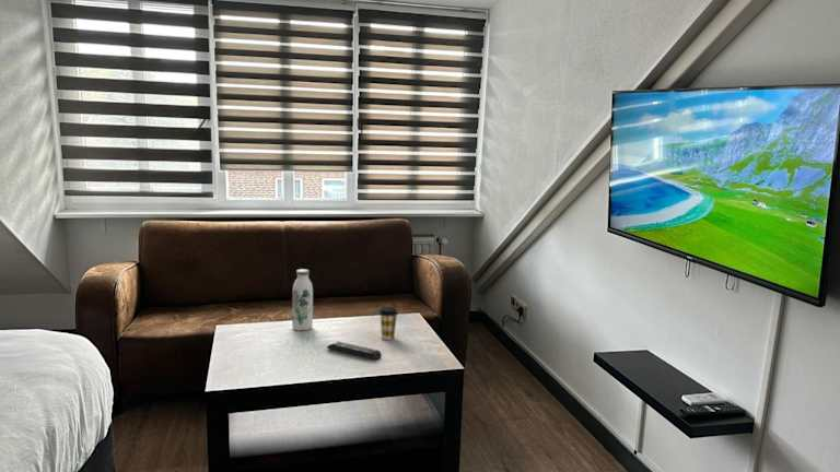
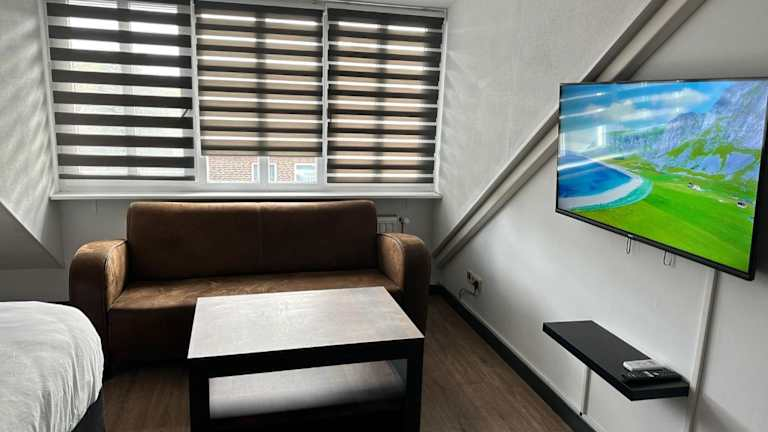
- coffee cup (387, 323)
- water bottle (302, 298)
- remote control (353, 350)
